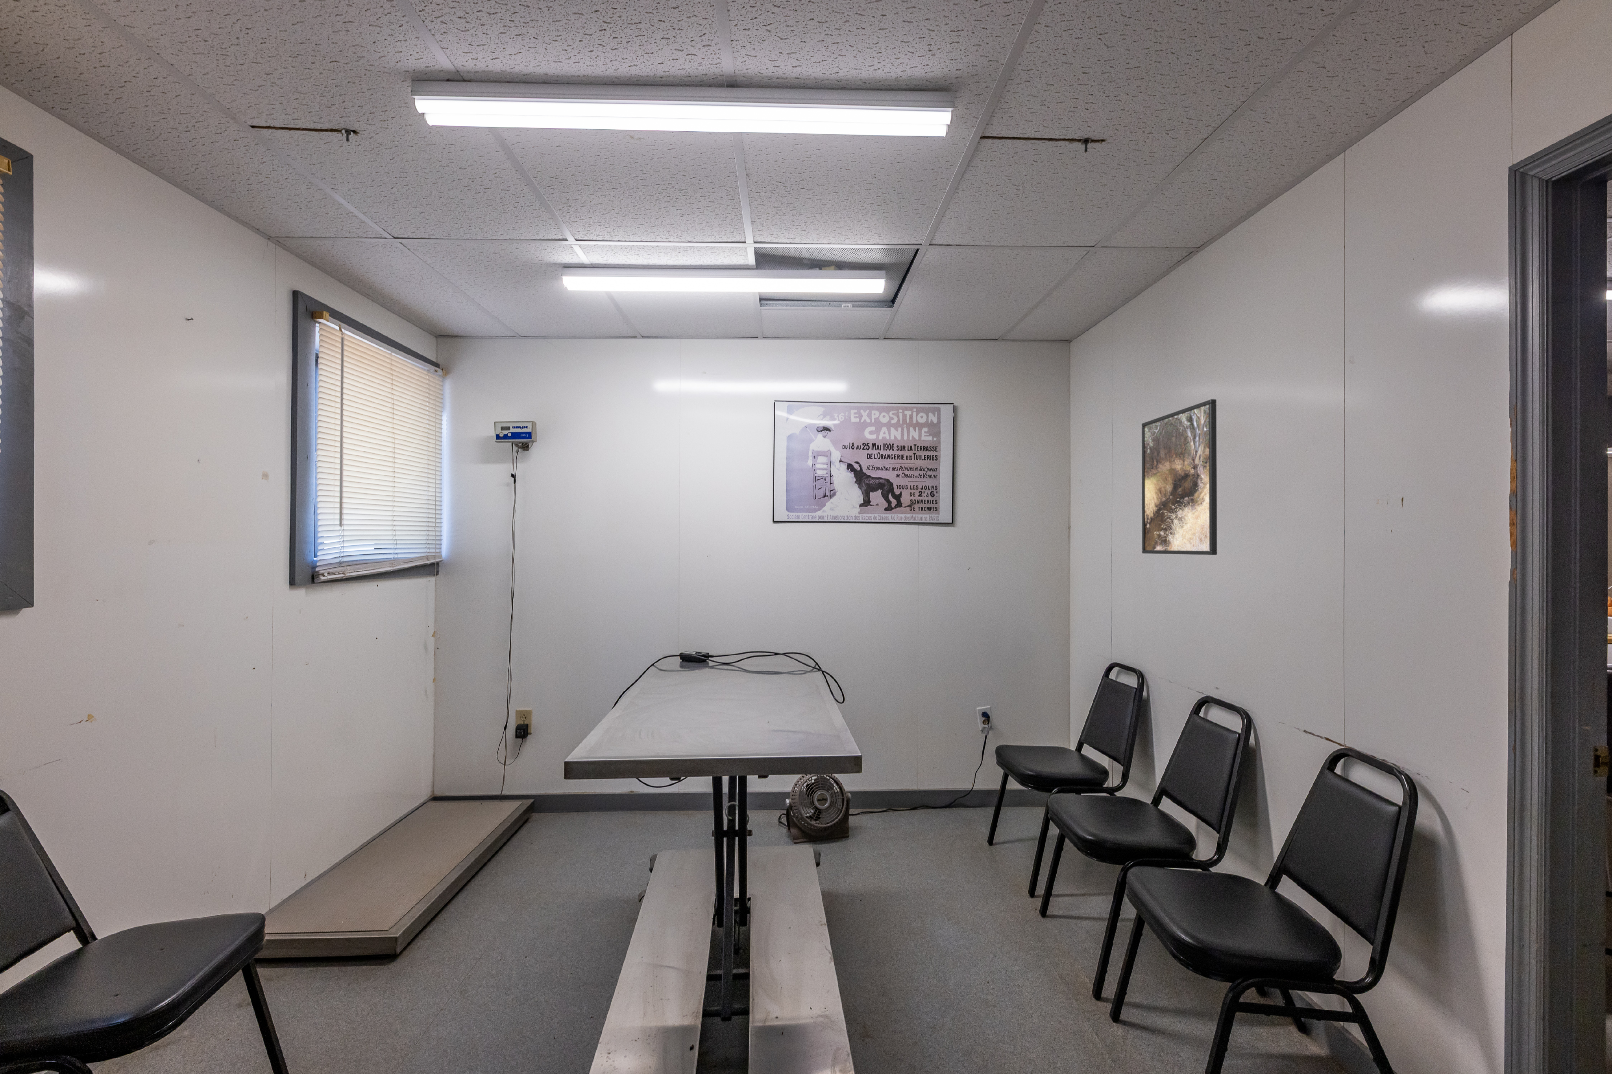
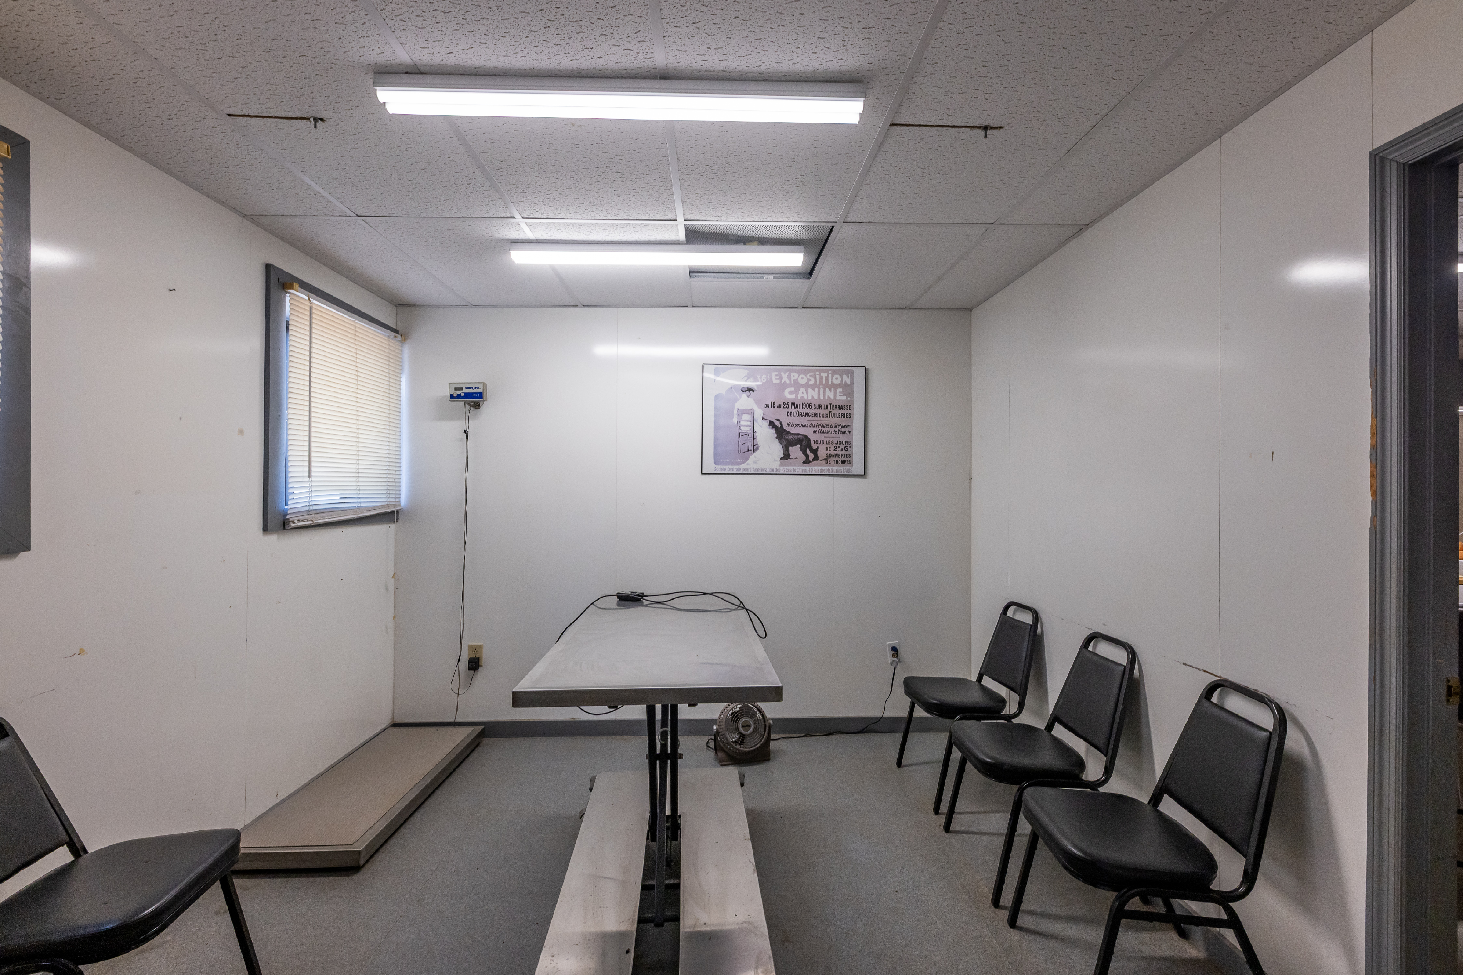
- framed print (1175, 483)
